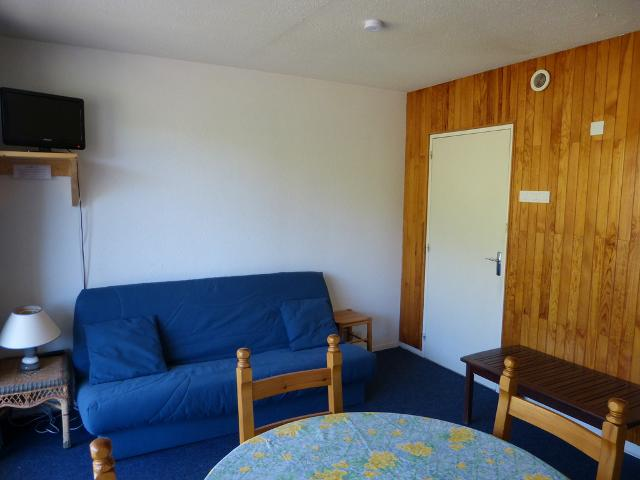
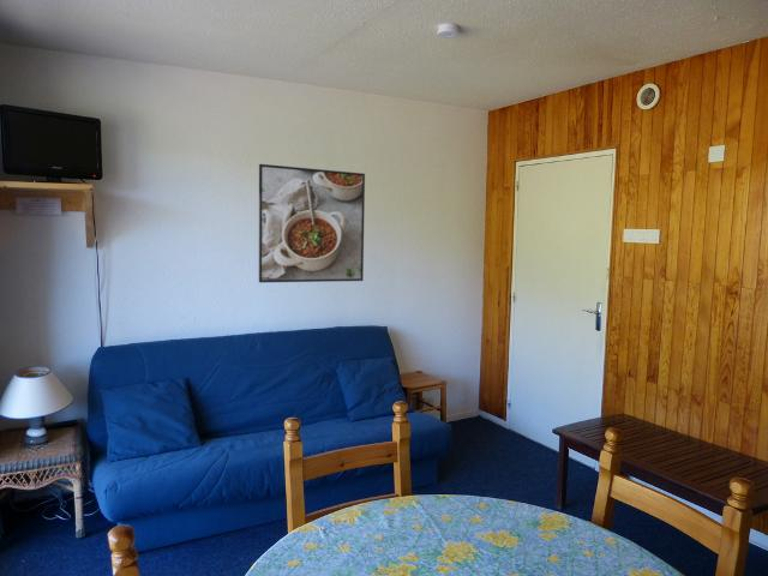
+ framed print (313, 226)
